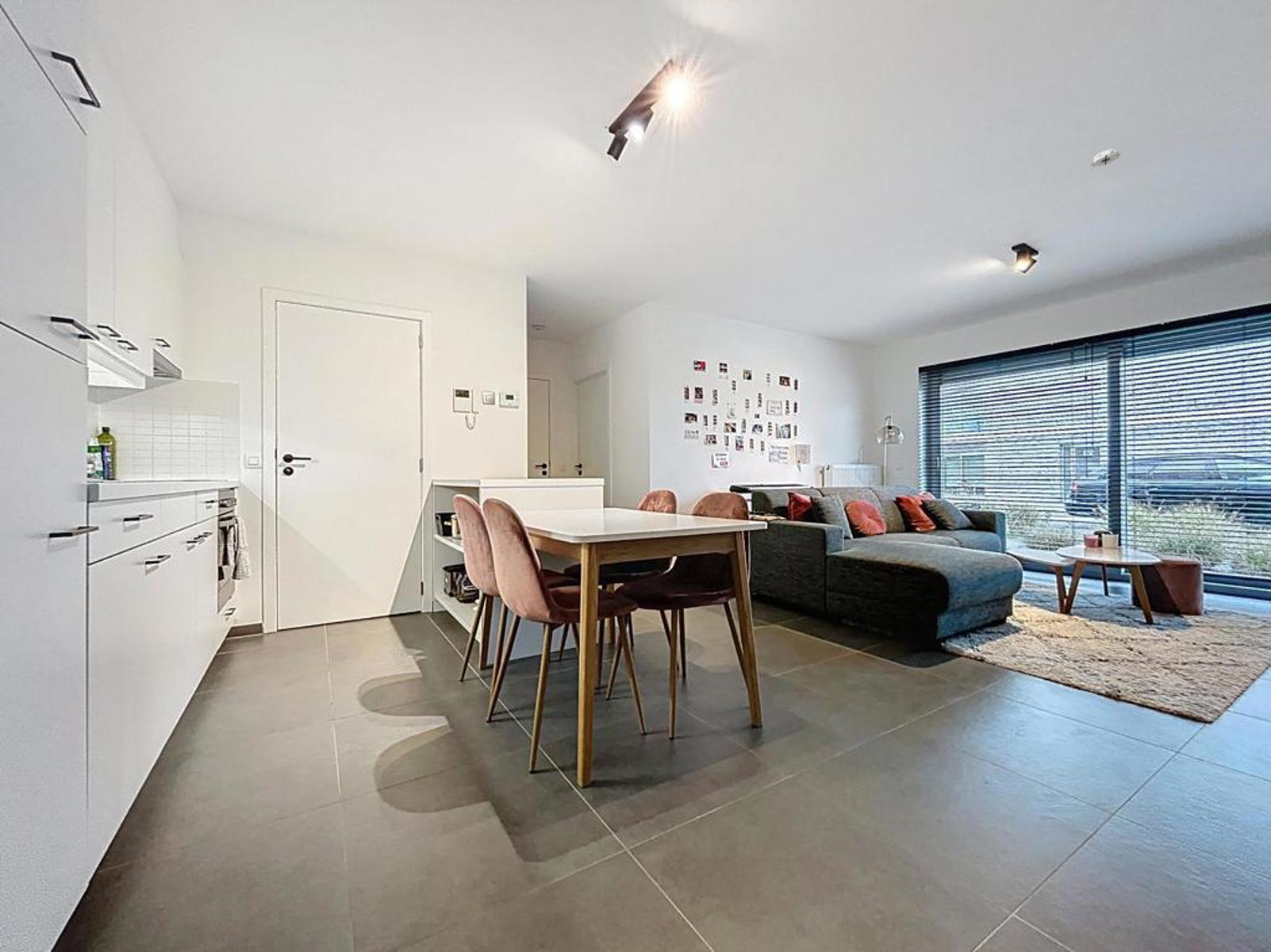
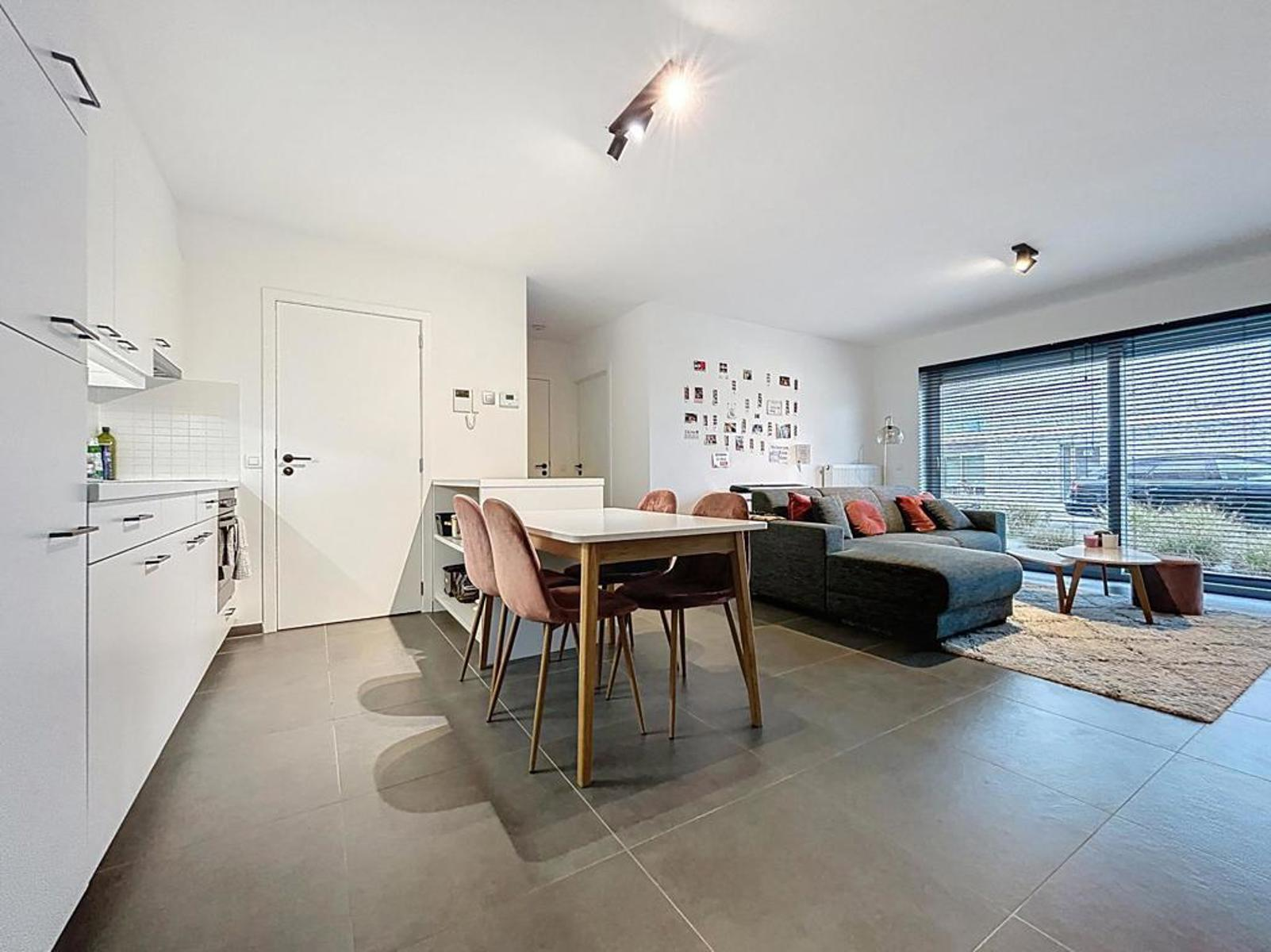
- smoke detector (1104, 158)
